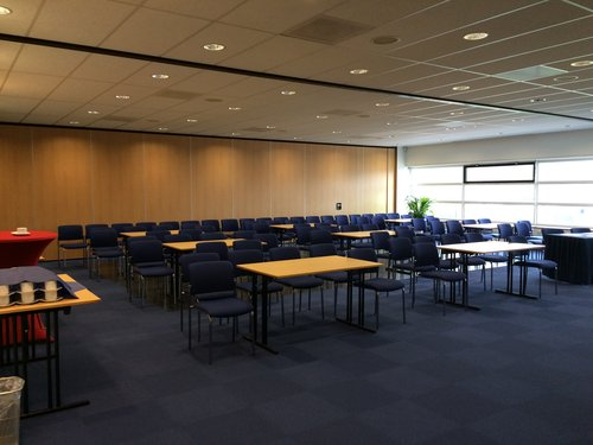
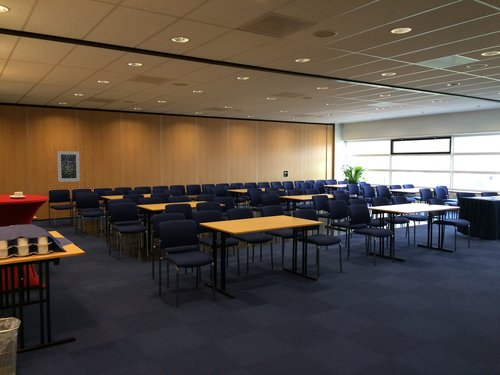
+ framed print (68, 166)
